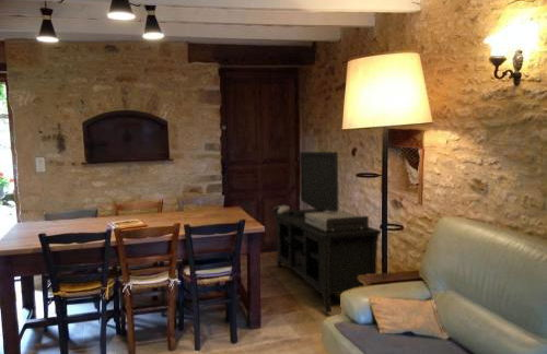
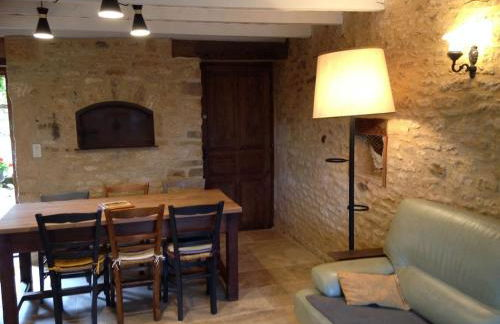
- media console (317, 219)
